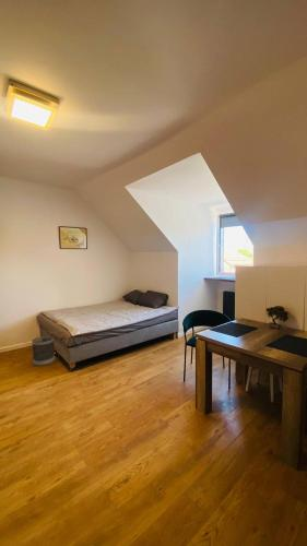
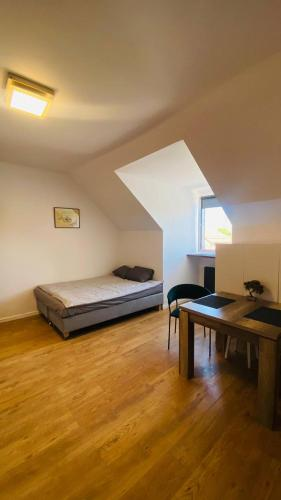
- wastebasket (43, 349)
